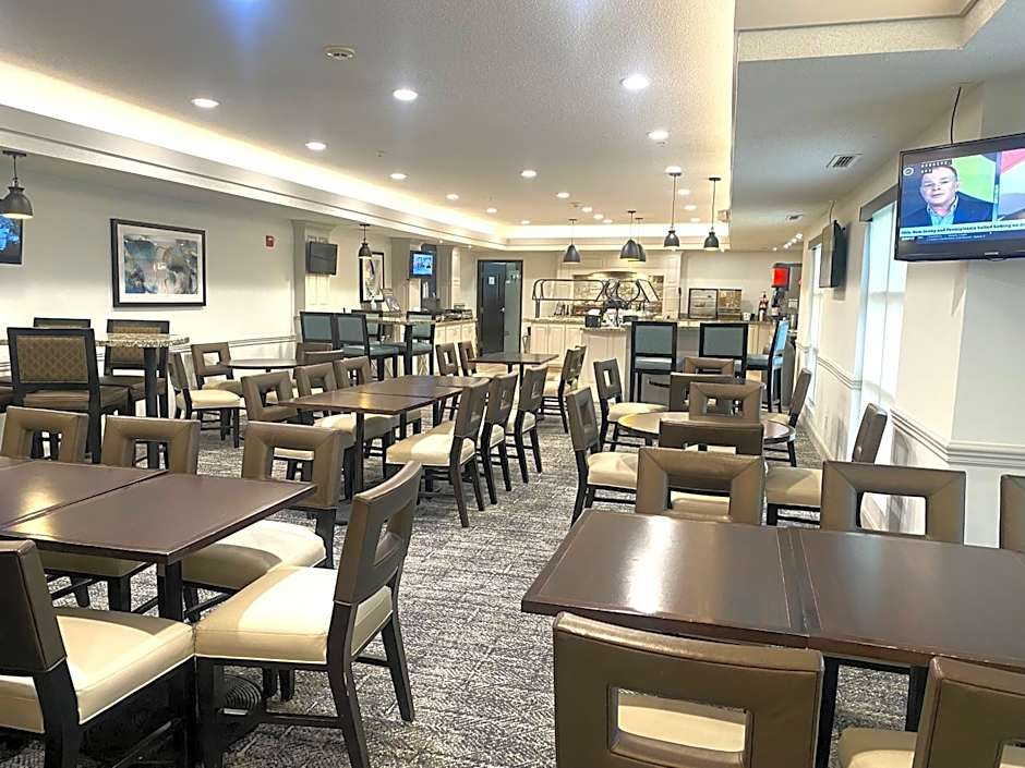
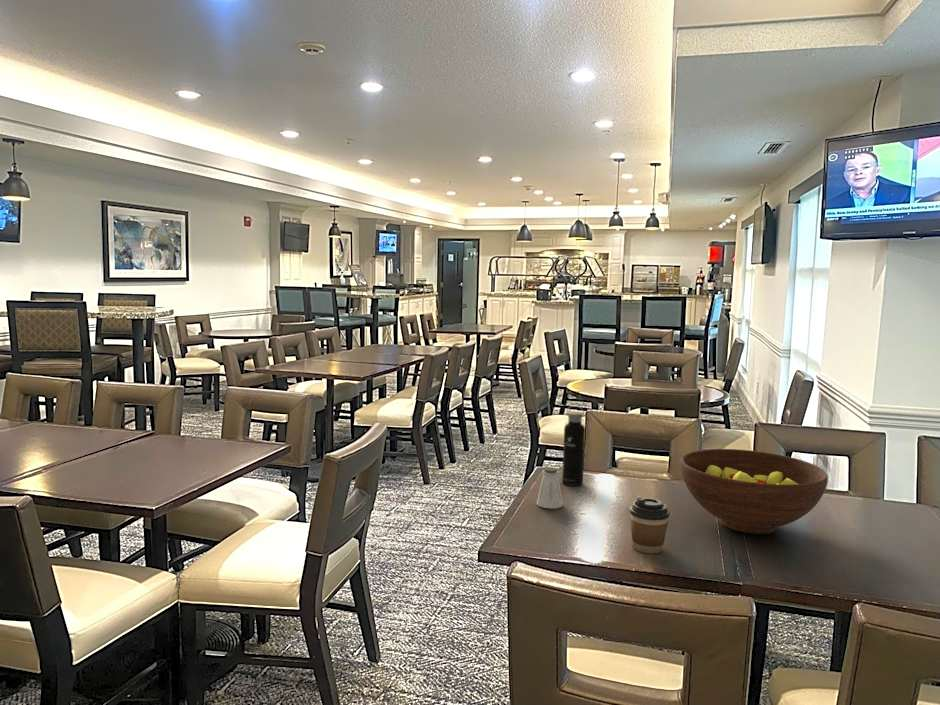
+ water bottle (574, 444)
+ coffee cup (648, 523)
+ fruit bowl (749, 495)
+ saltshaker (550, 486)
